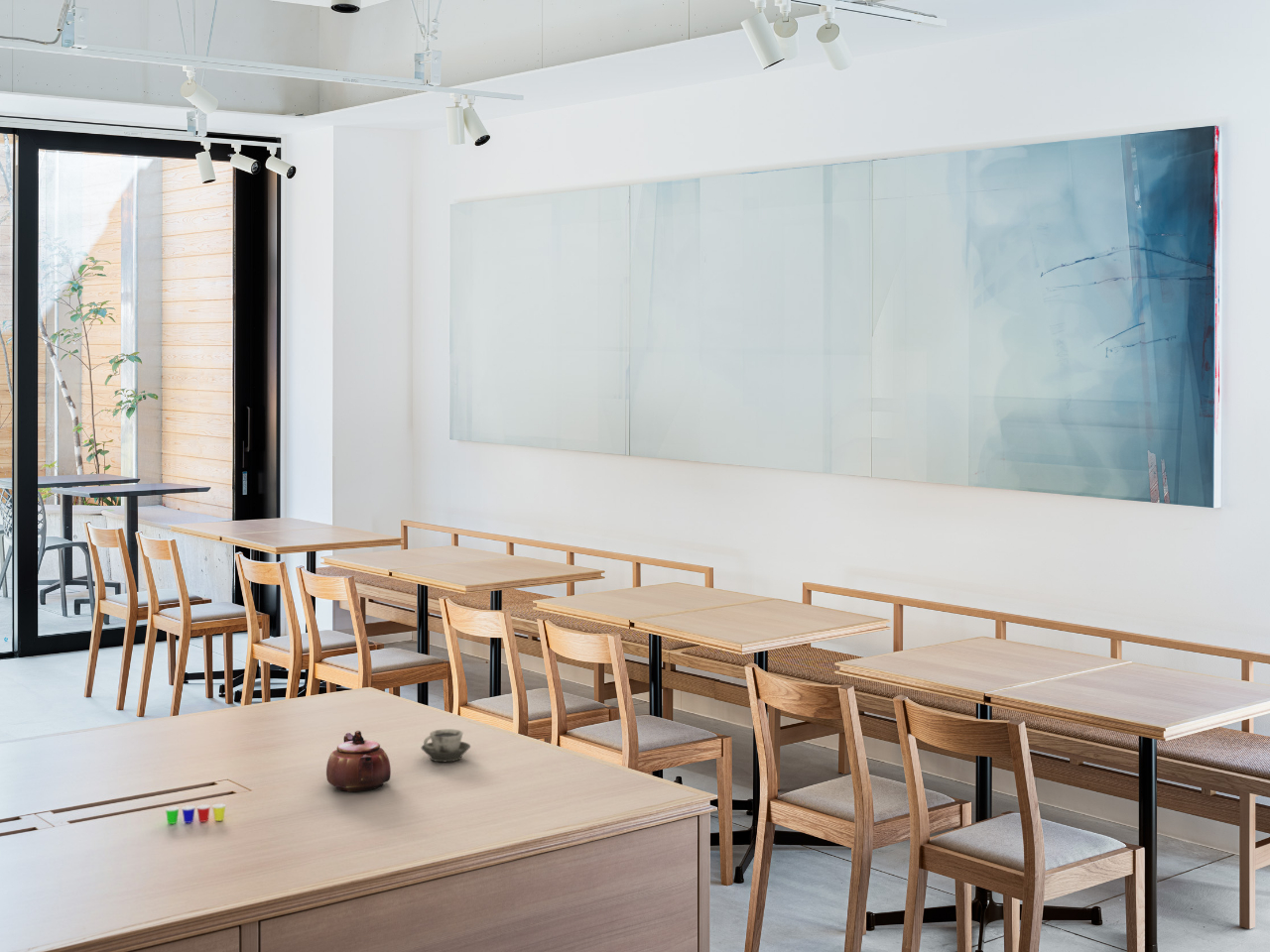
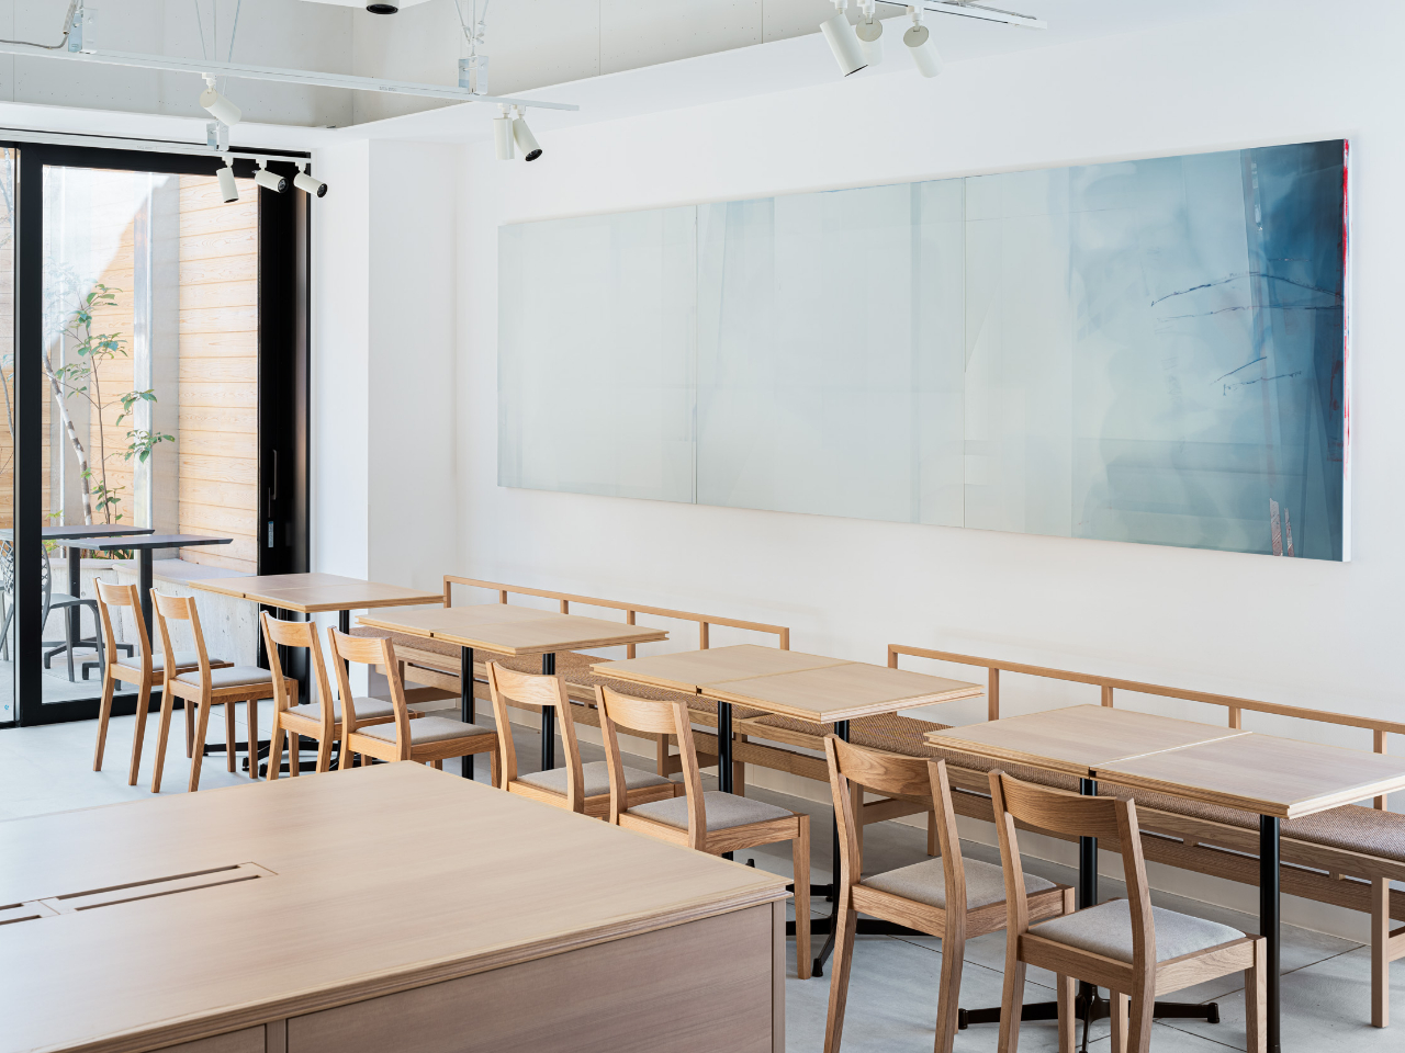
- cup (193, 813)
- cup (445, 745)
- teapot (358, 757)
